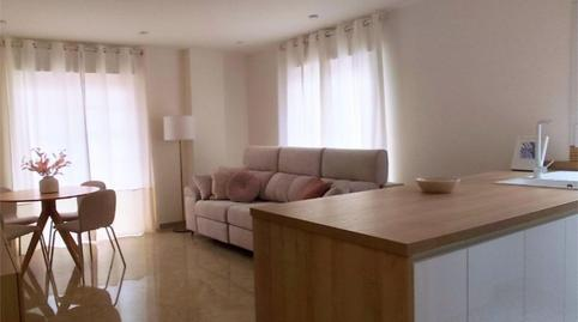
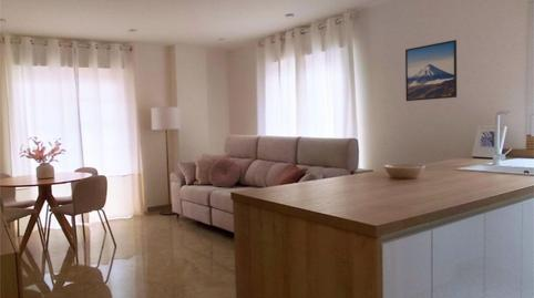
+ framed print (430, 72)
